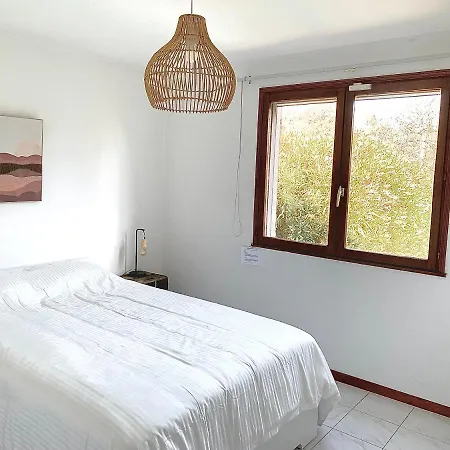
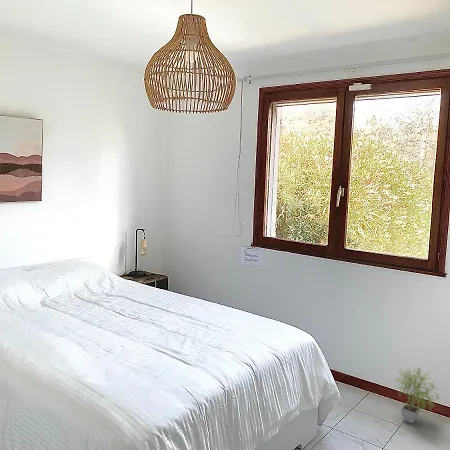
+ potted plant (415, 392)
